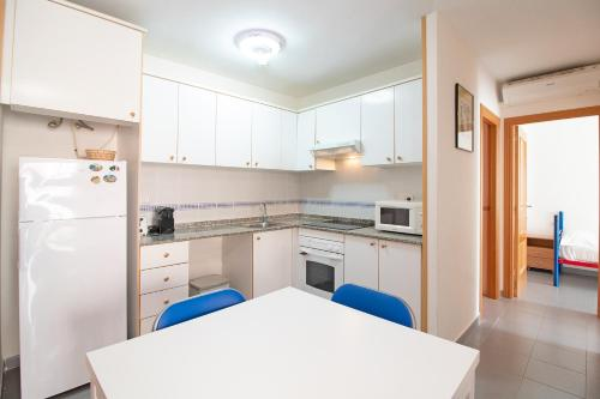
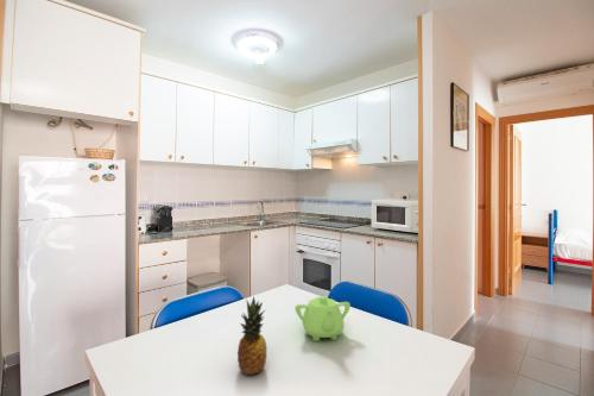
+ fruit (252, 333)
+ teapot (323, 316)
